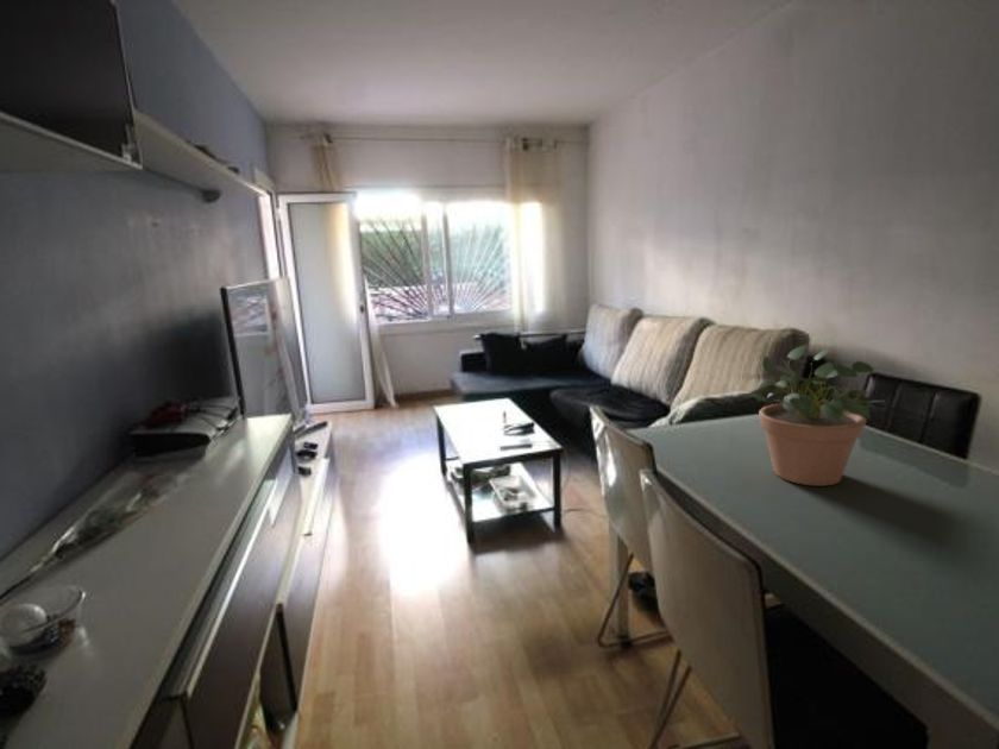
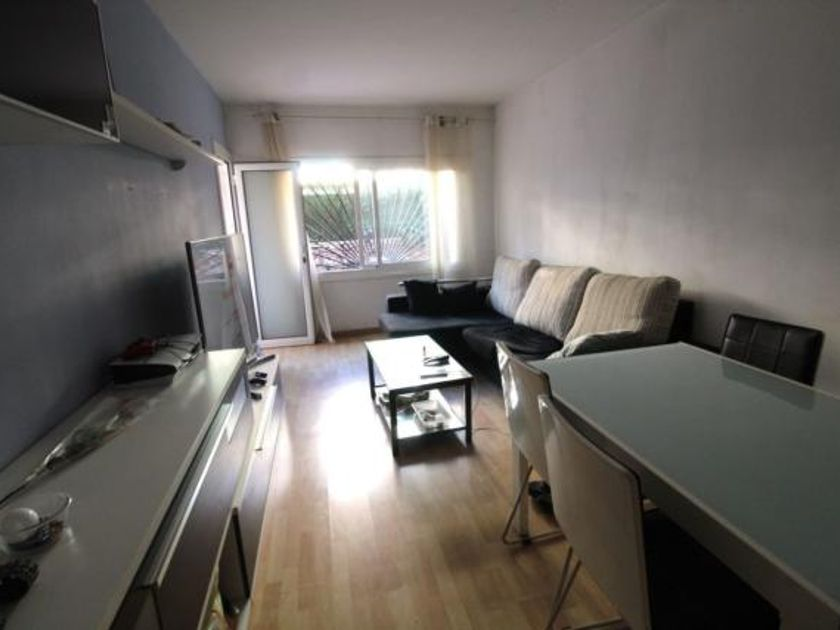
- potted plant (805, 411)
